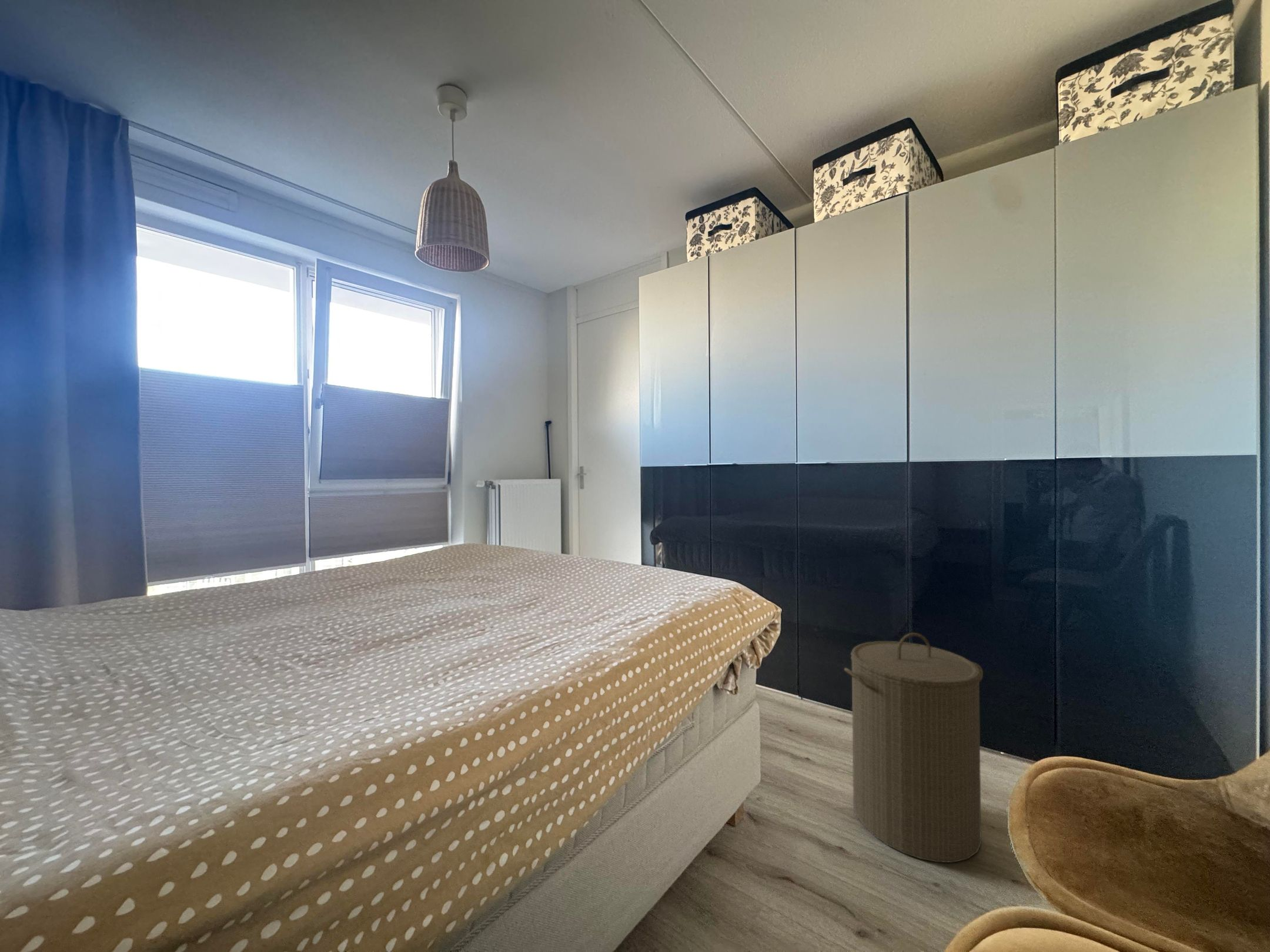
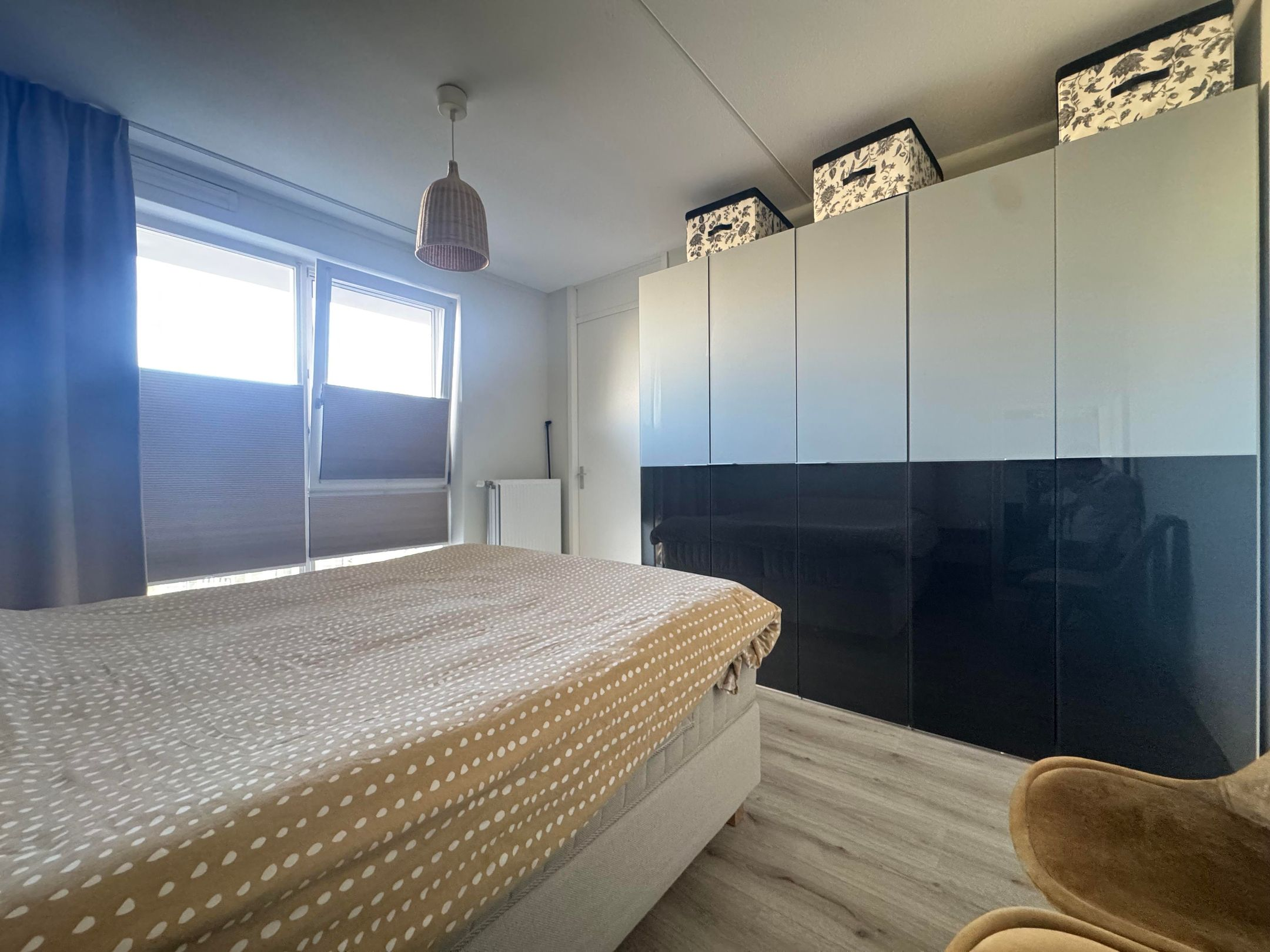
- laundry hamper (912, 727)
